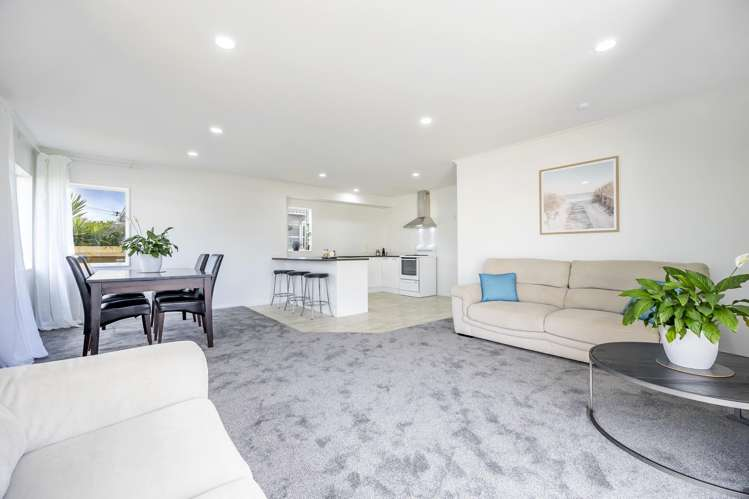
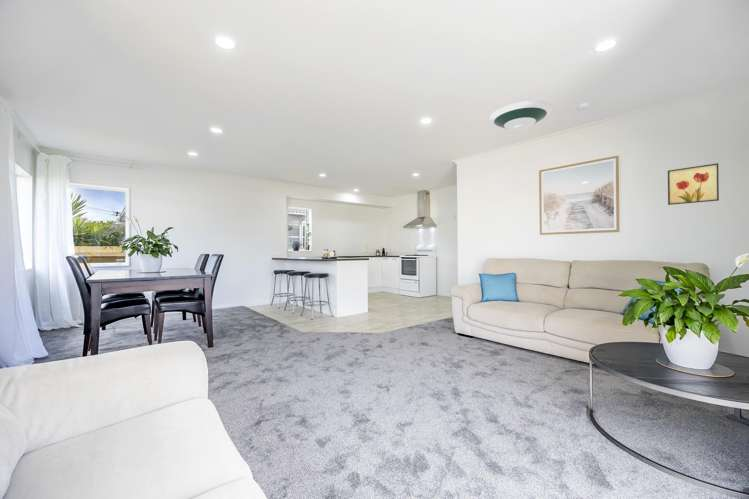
+ wall art (692, 185)
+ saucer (519, 121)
